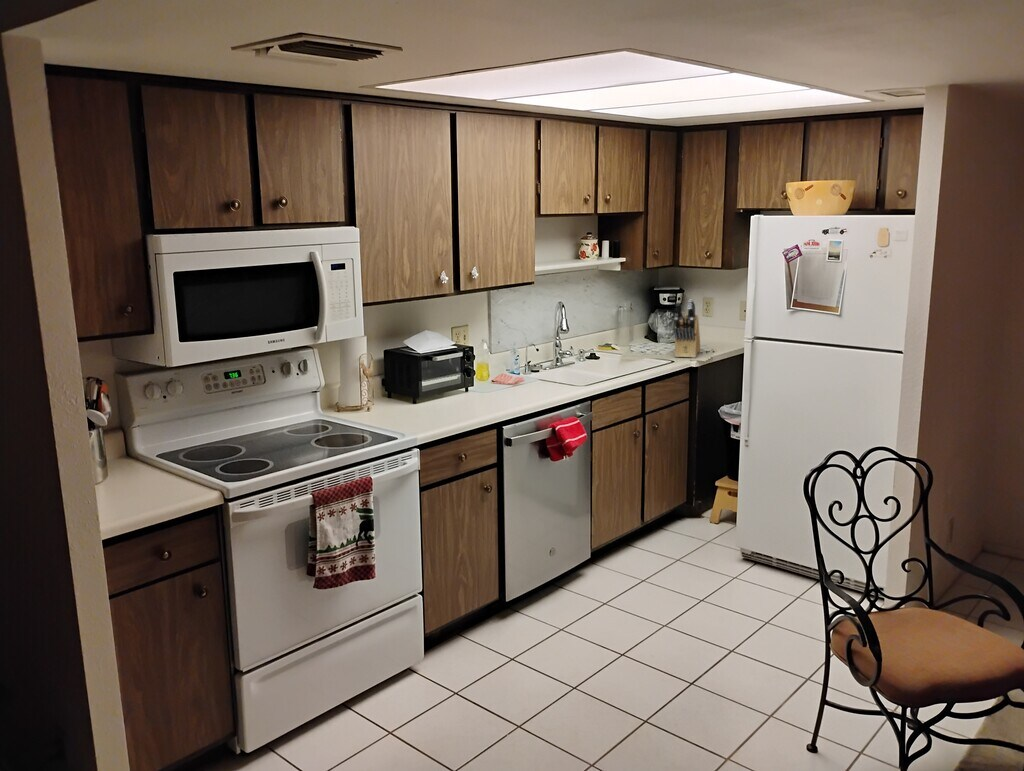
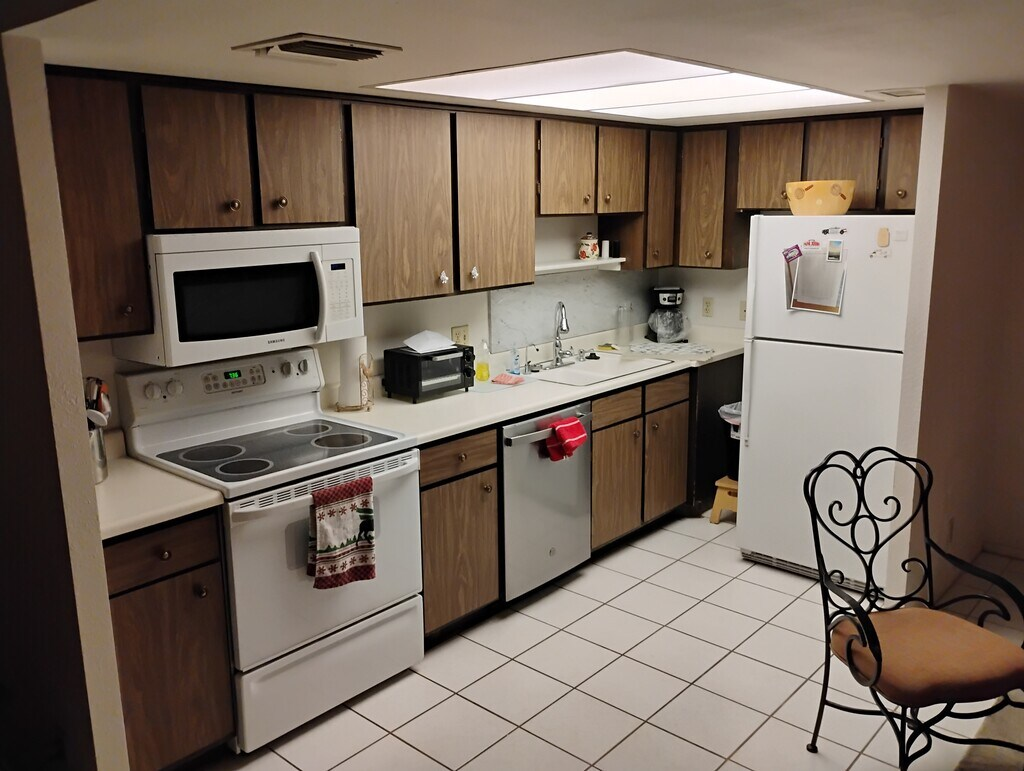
- knife block (687, 326)
